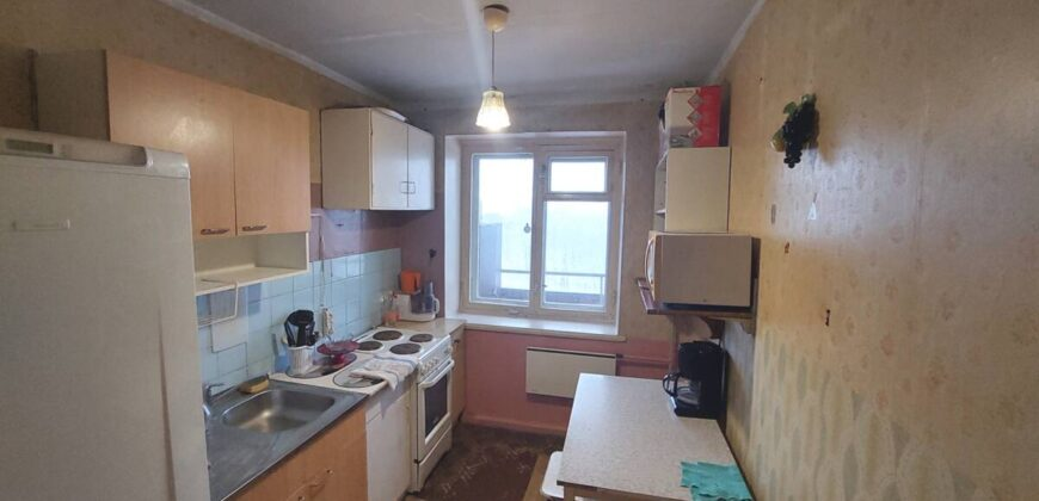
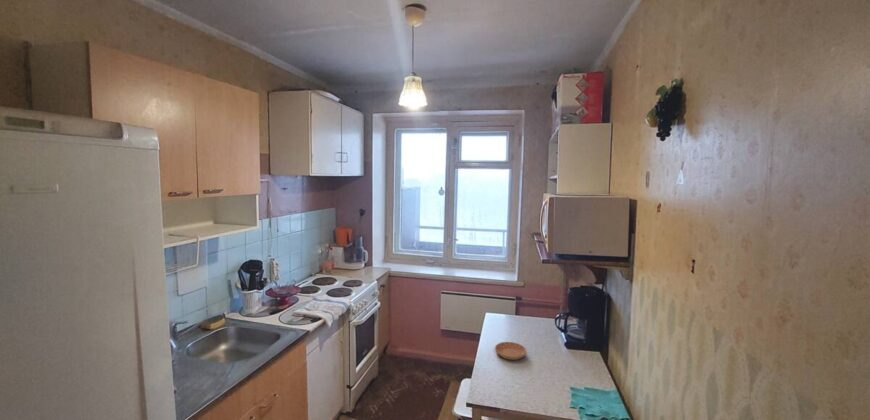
+ saucer (510, 351)
